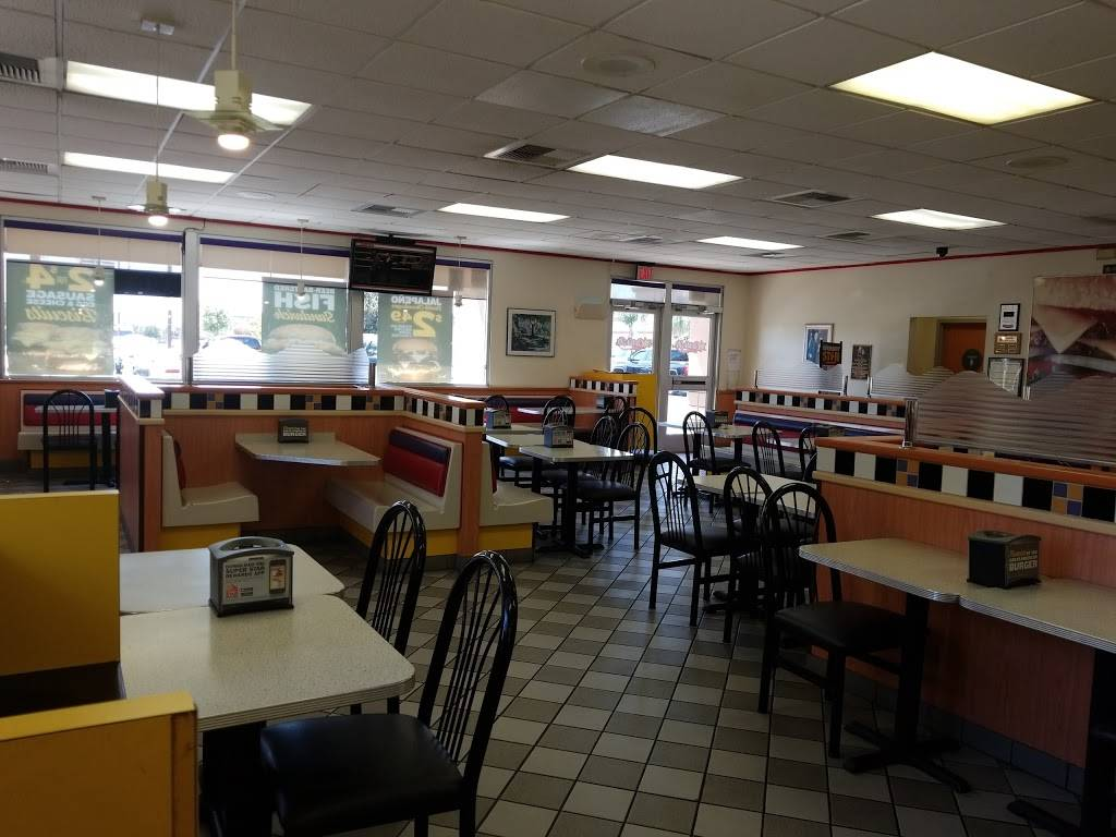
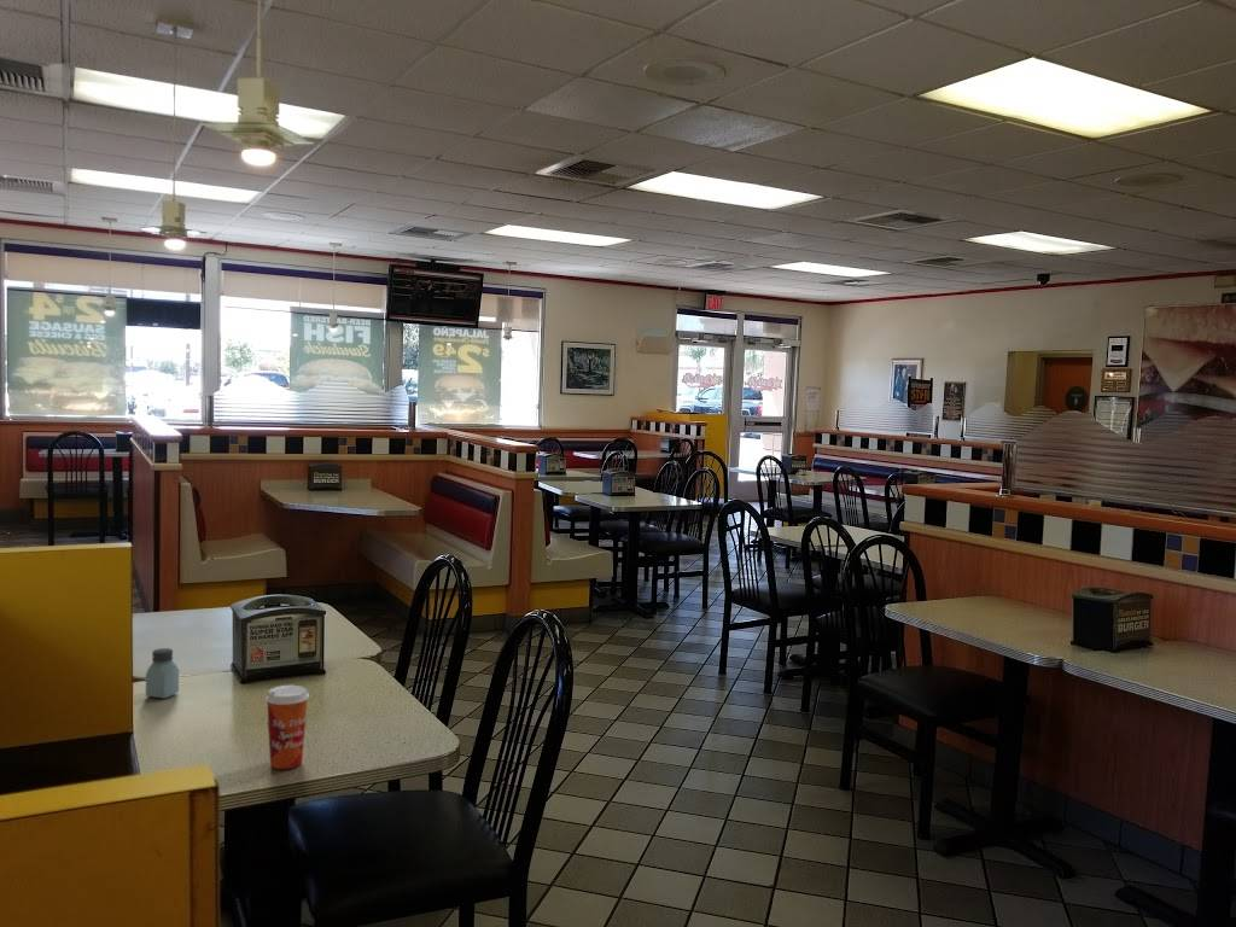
+ paper cup (287, 727)
+ saltshaker (162, 672)
